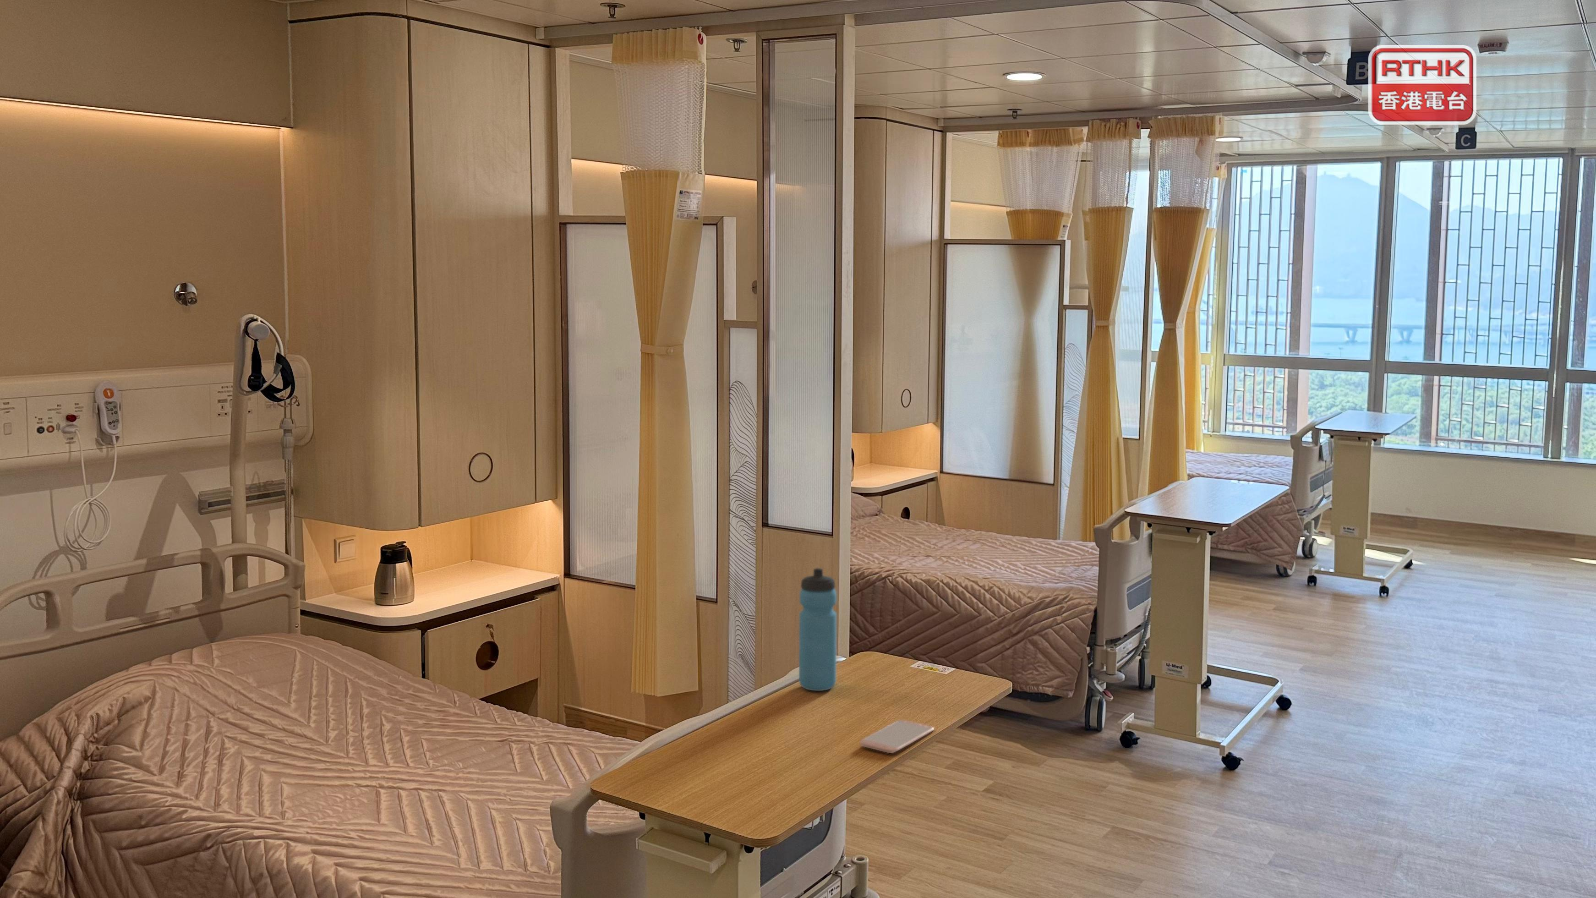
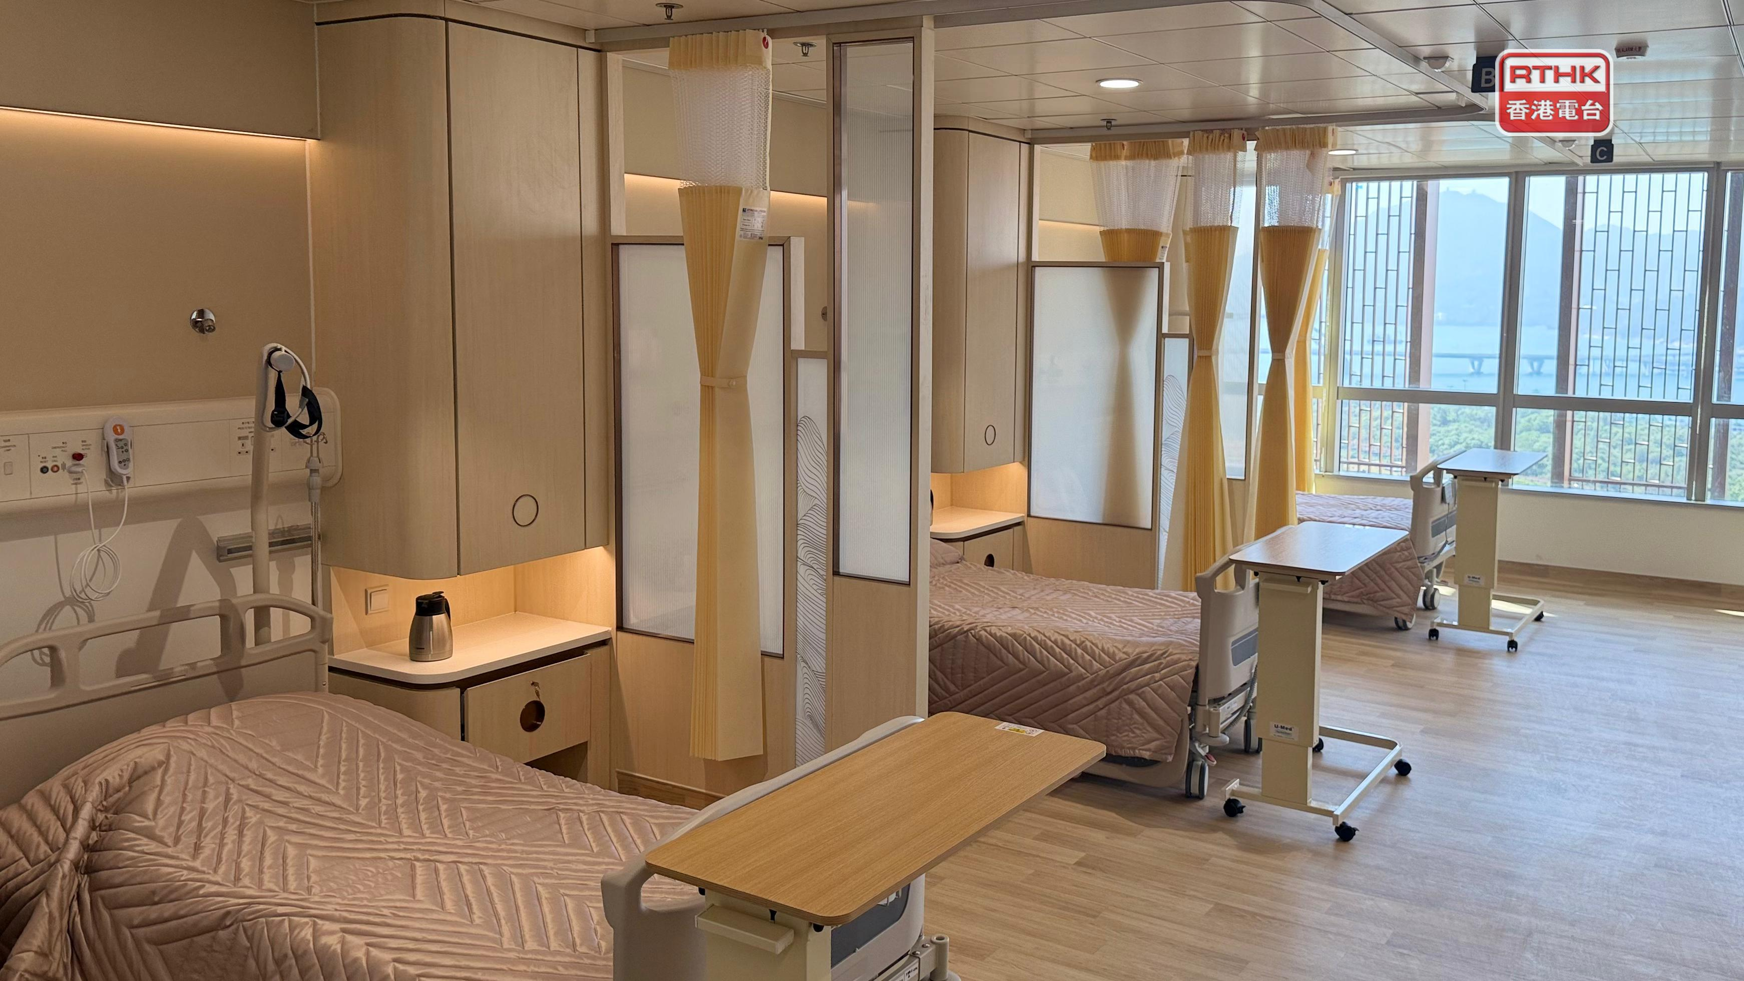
- smartphone (898, 736)
- water bottle (818, 627)
